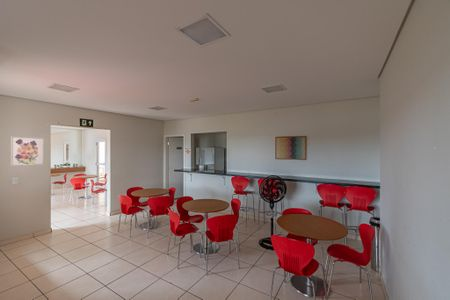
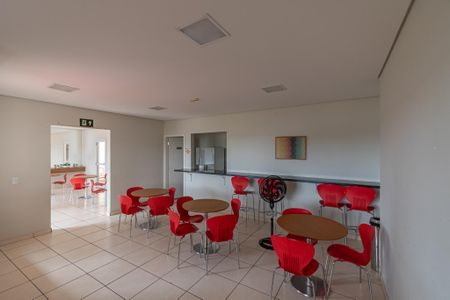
- wall art (28, 151)
